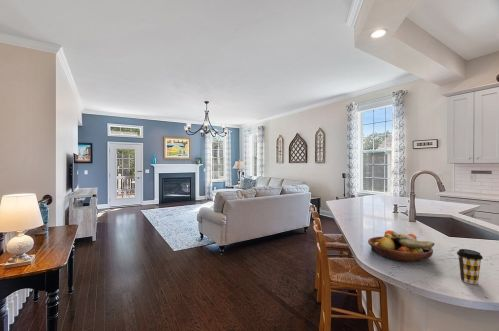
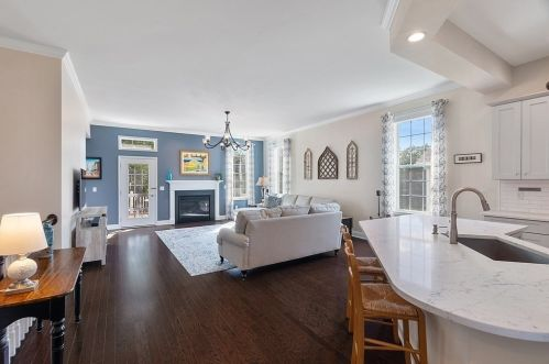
- coffee cup (469, 266)
- fruit bowl (399, 242)
